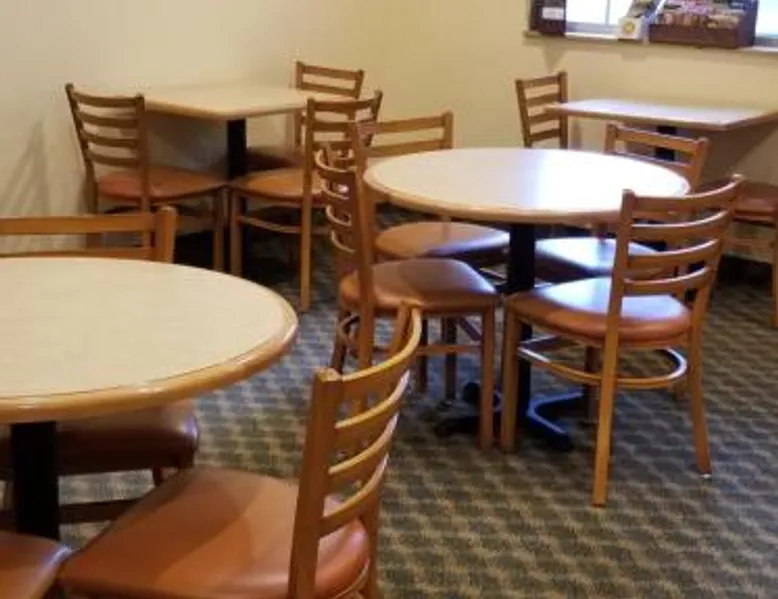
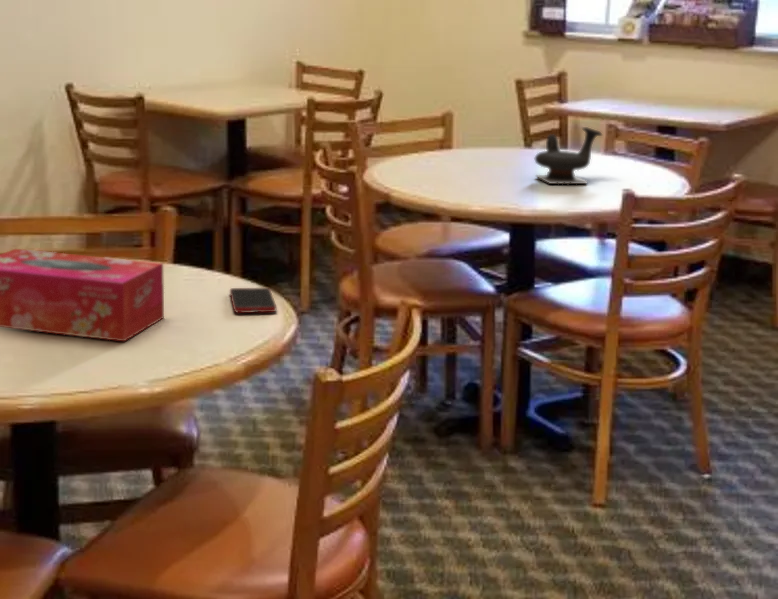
+ cell phone (252, 300)
+ tissue box (67, 292)
+ teapot (565, 152)
